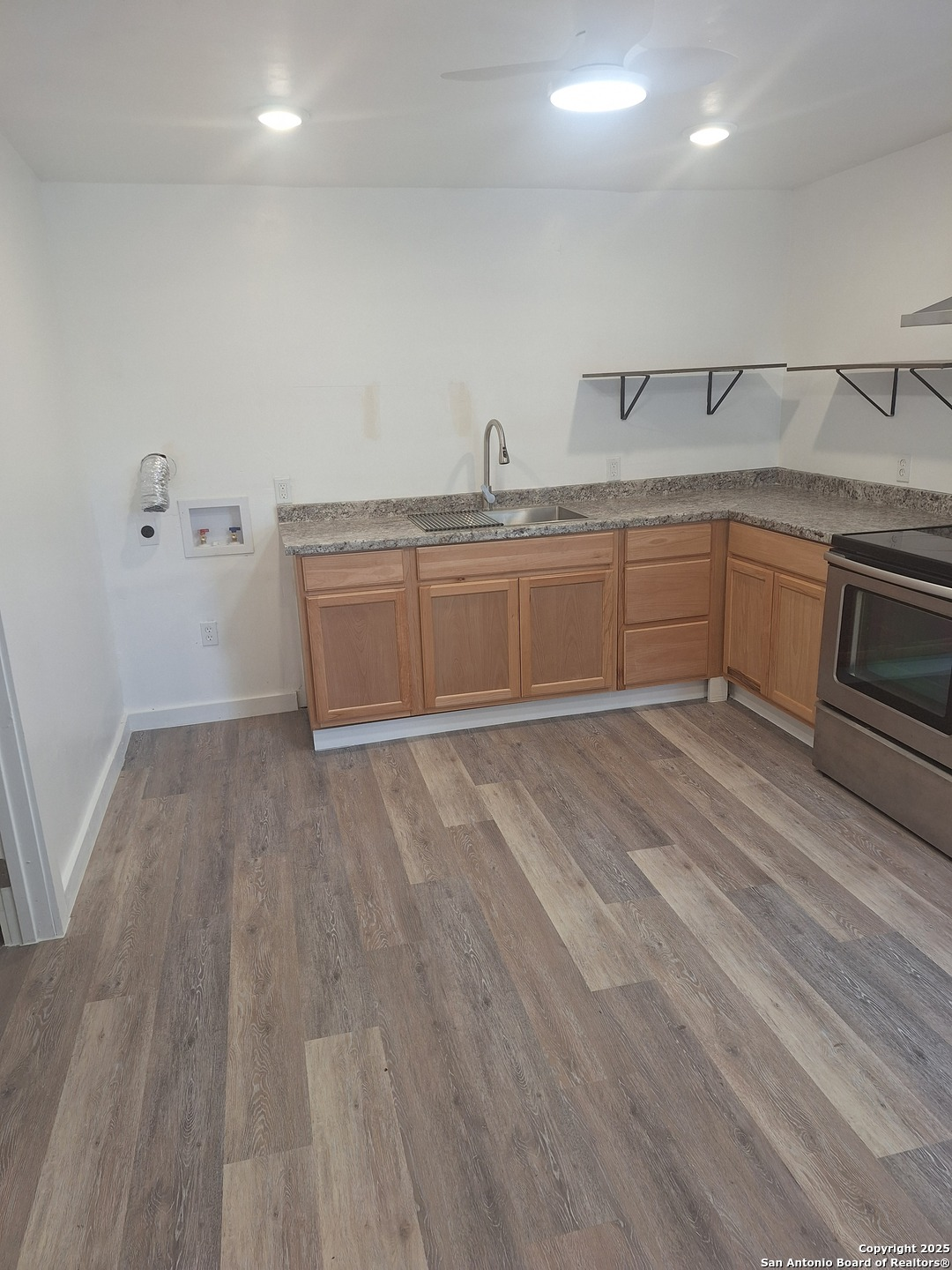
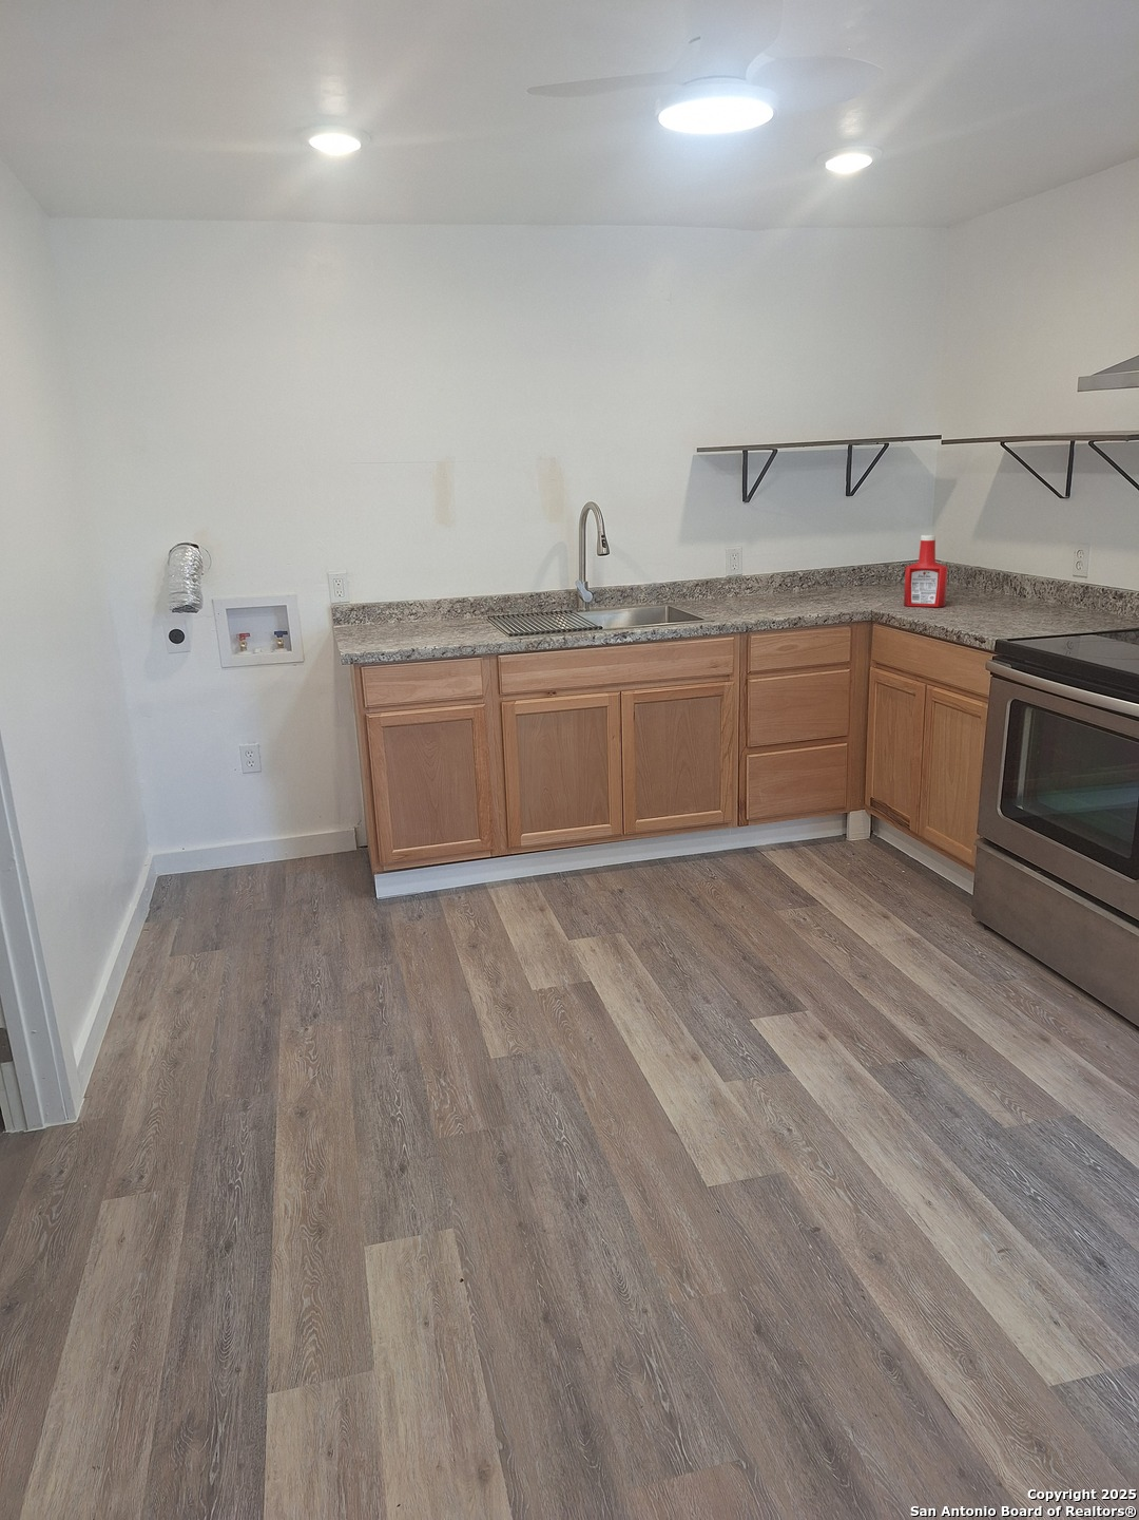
+ soap bottle (926, 570)
